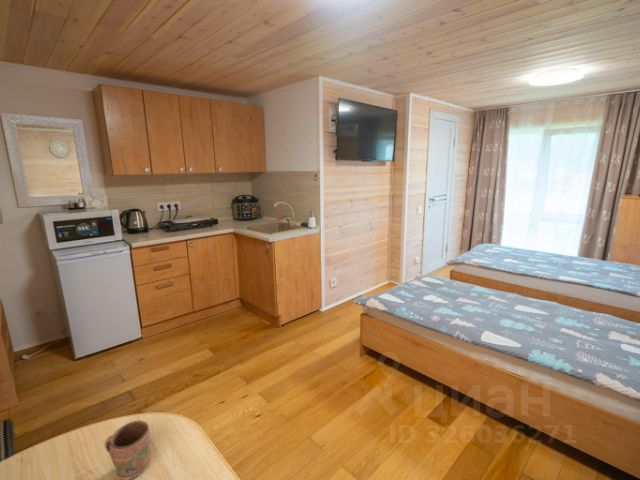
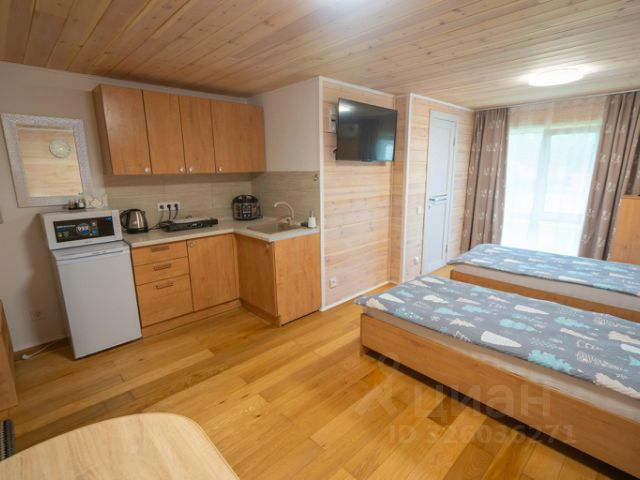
- mug (130, 449)
